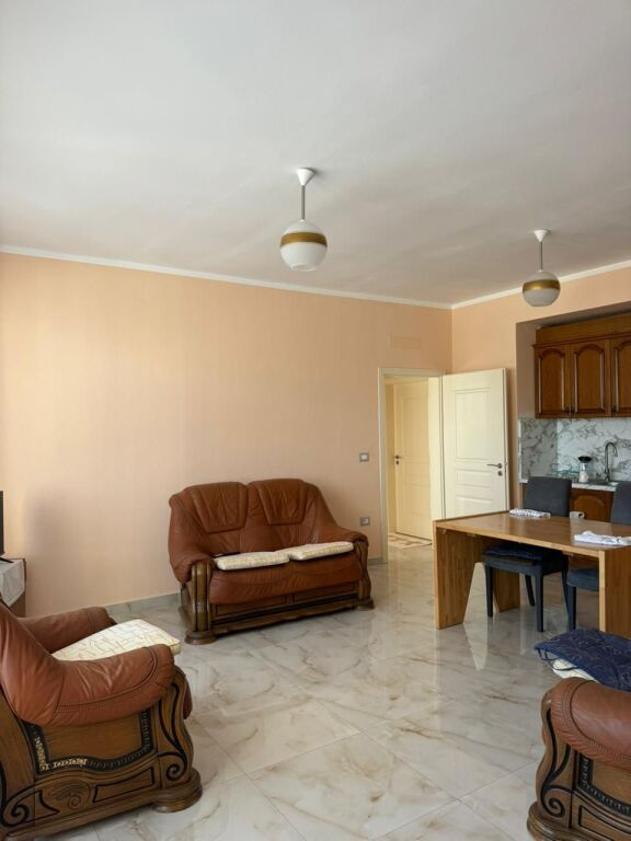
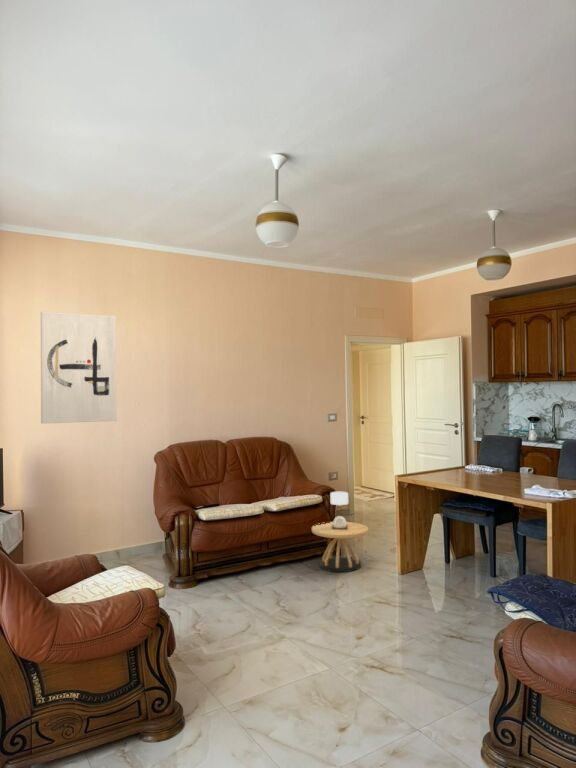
+ side table (339, 529)
+ wall art (79, 367)
